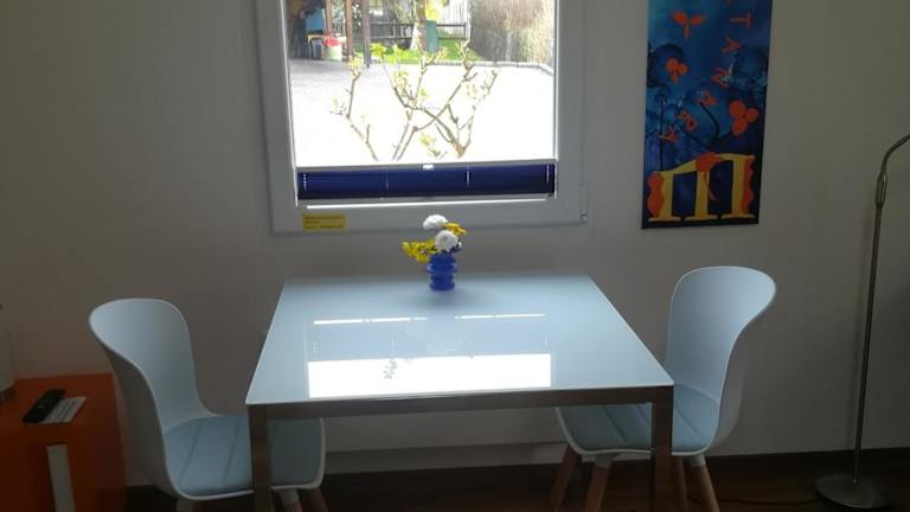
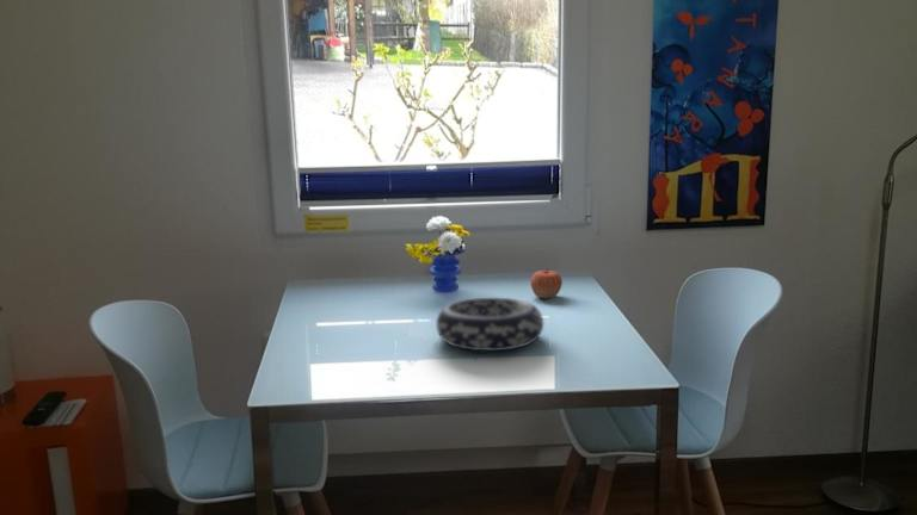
+ apple (546, 283)
+ decorative bowl (490, 323)
